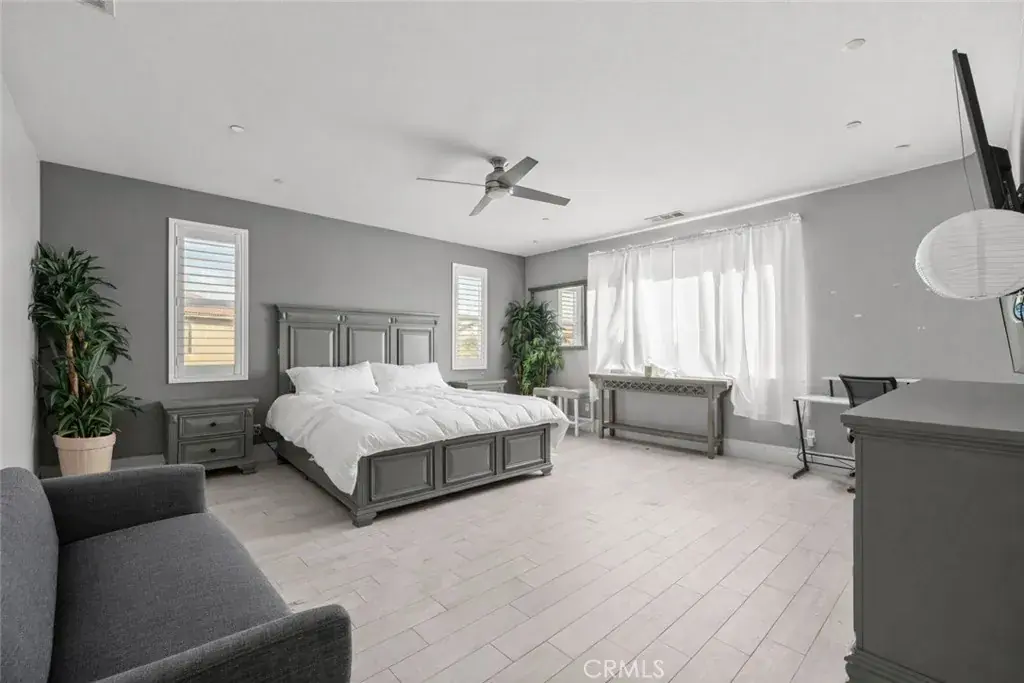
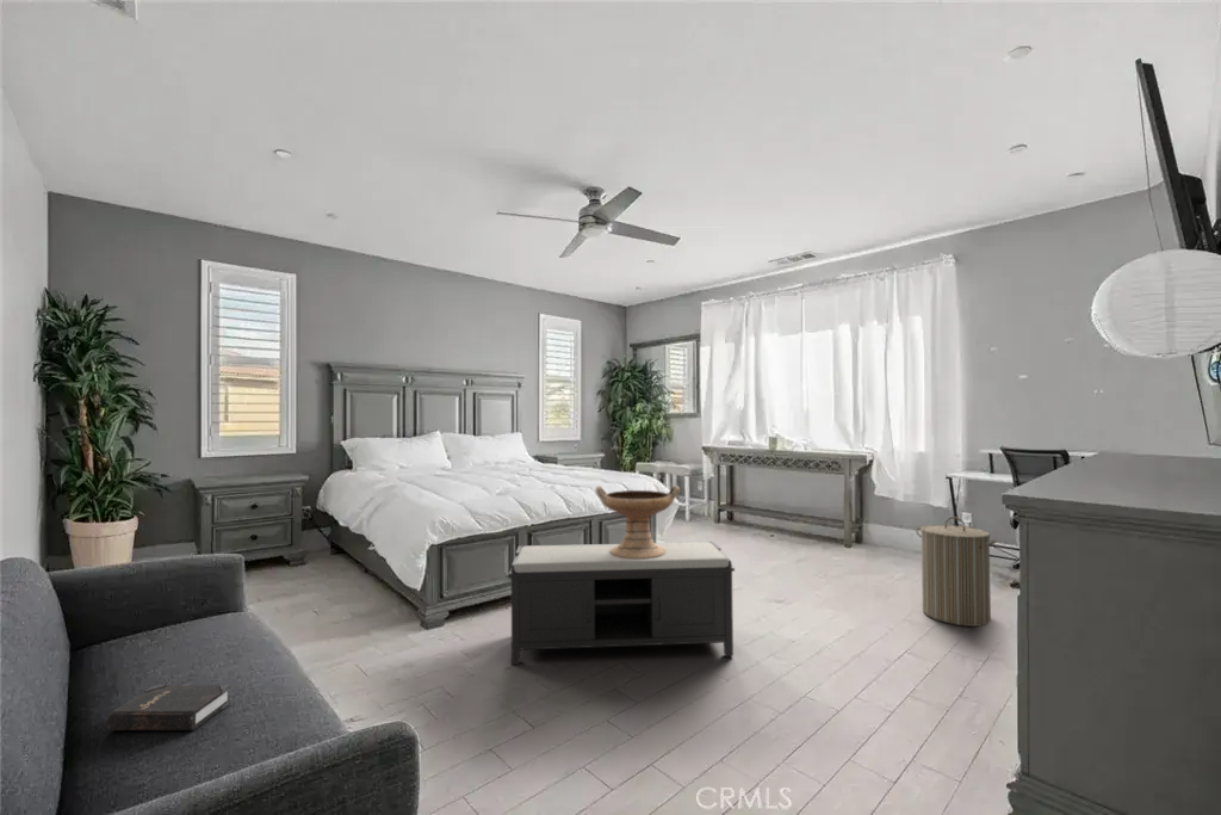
+ hardback book (172, 708)
+ bench (620, 598)
+ laundry hamper (954, 566)
+ decorative bowl (637, 518)
